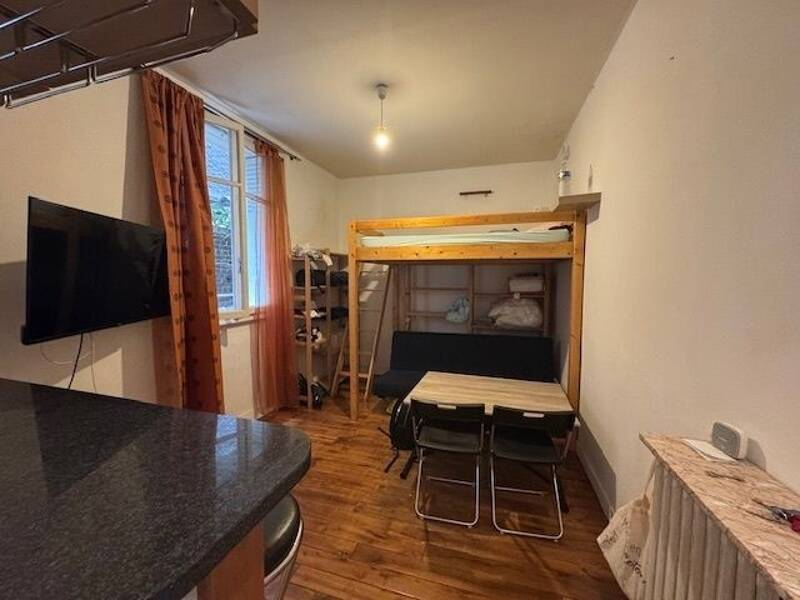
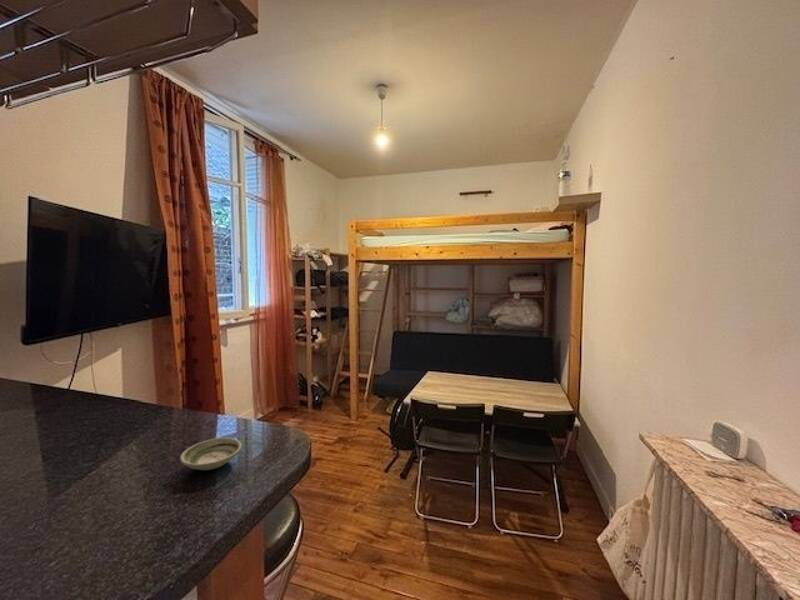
+ saucer (212, 456)
